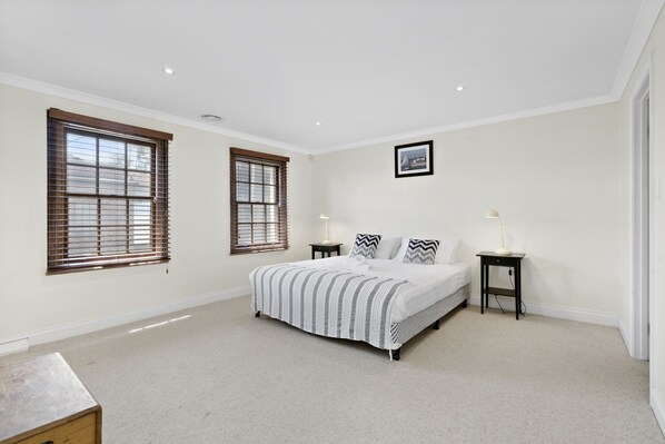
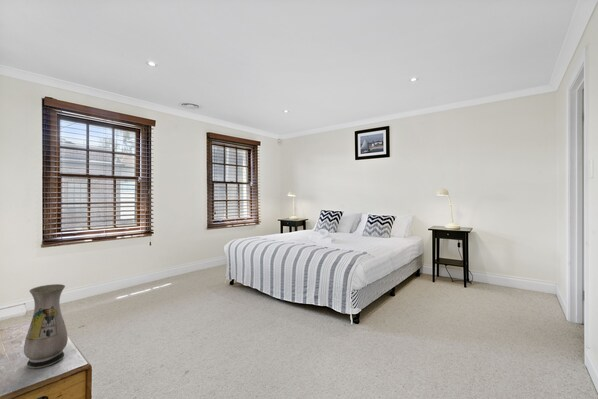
+ vase (46, 324)
